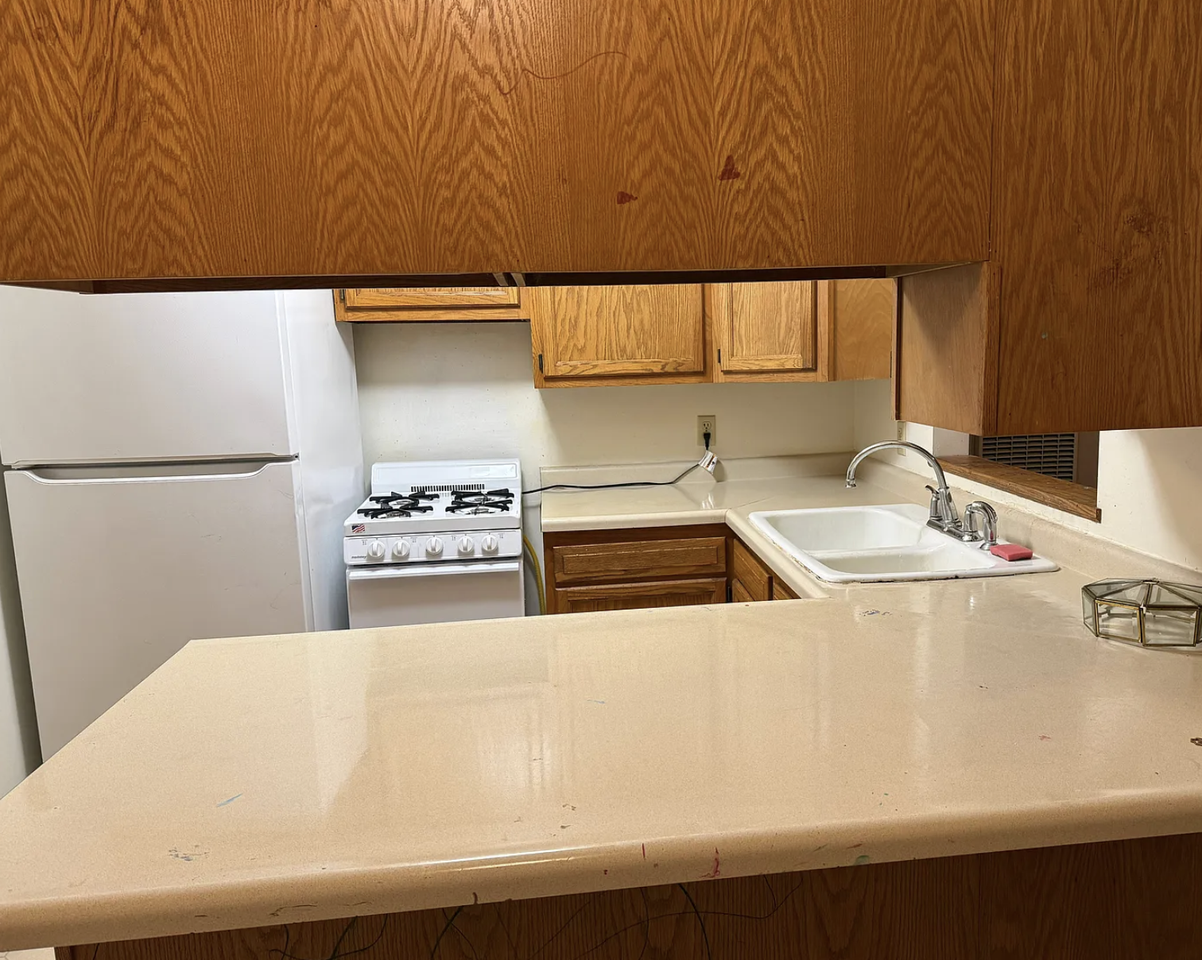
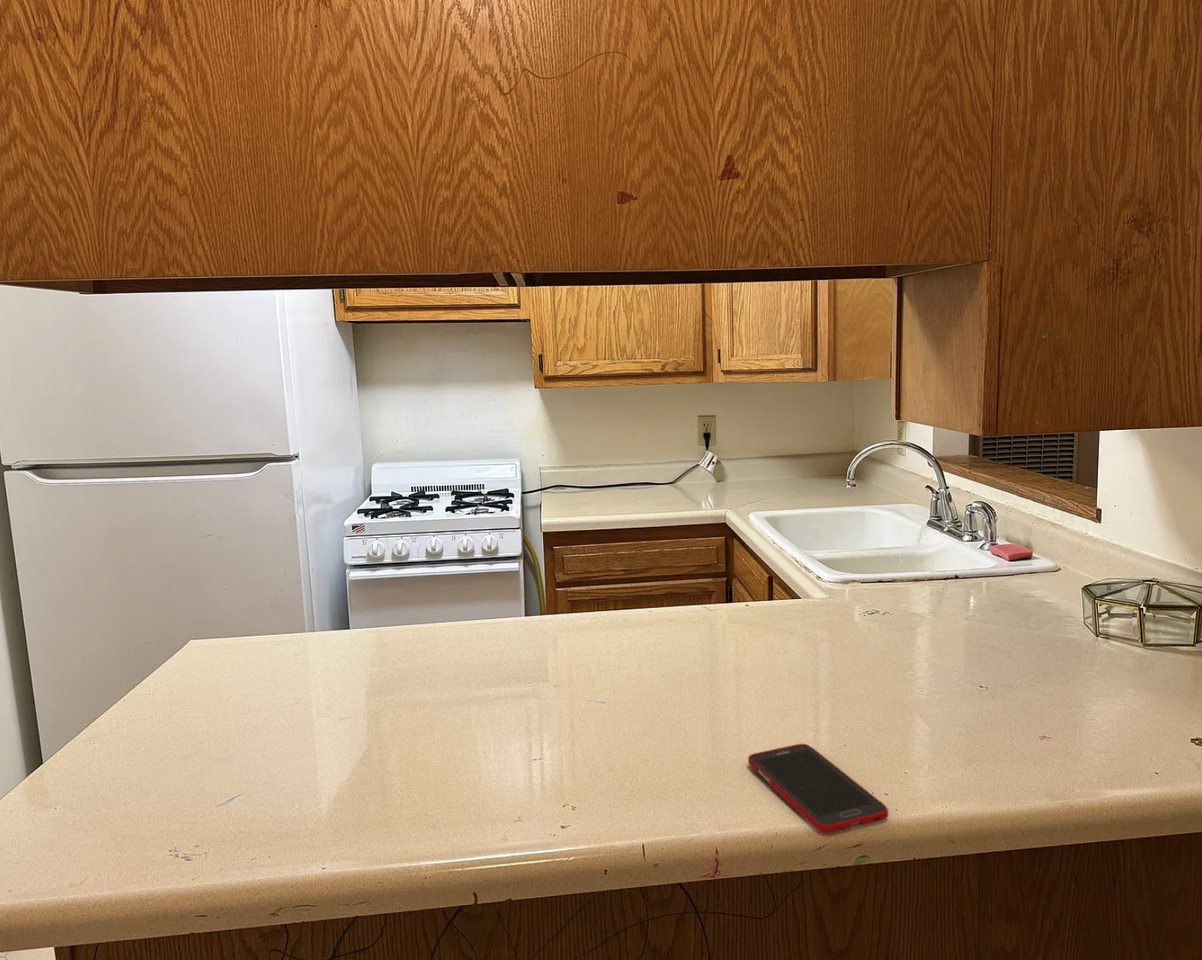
+ cell phone (813, 785)
